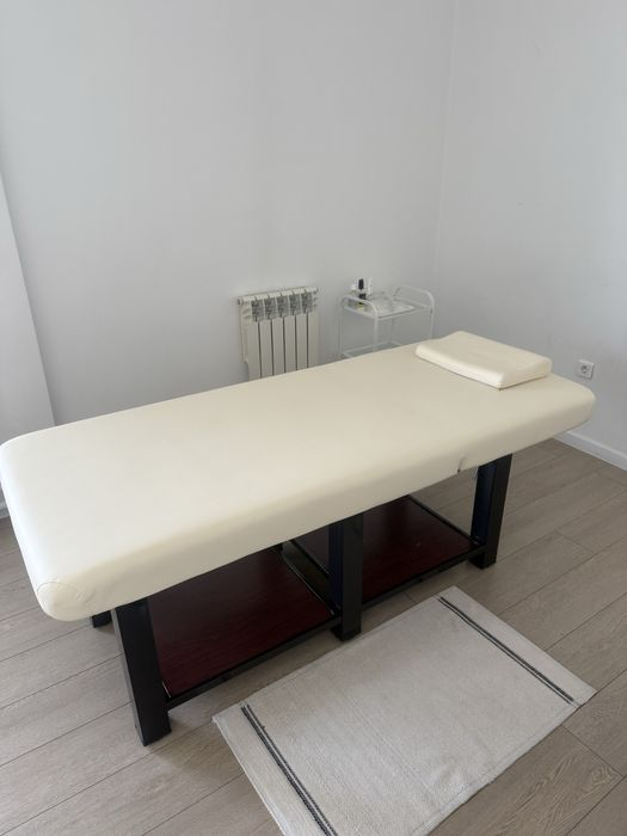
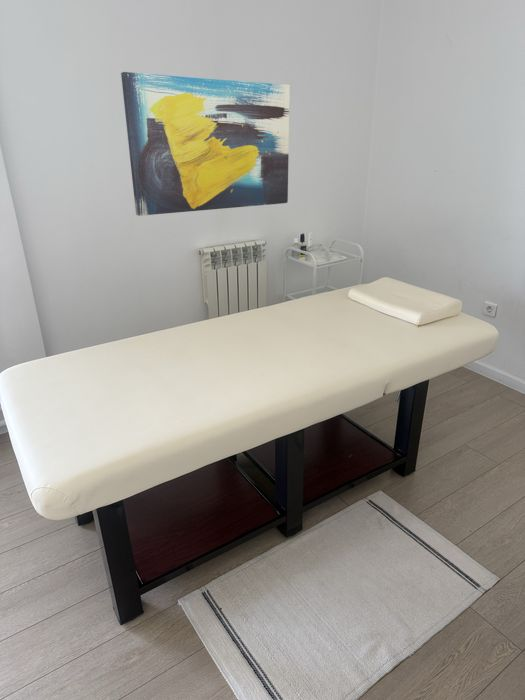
+ wall art (216, 147)
